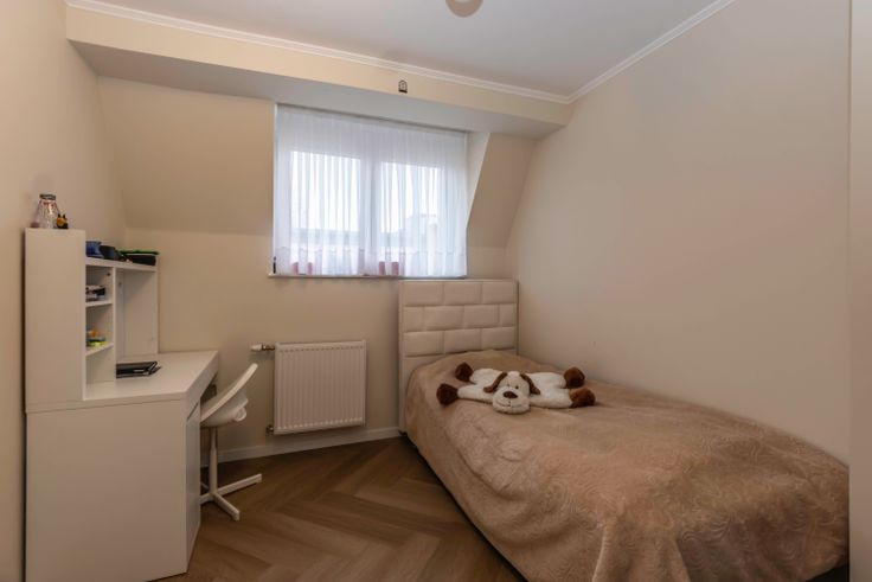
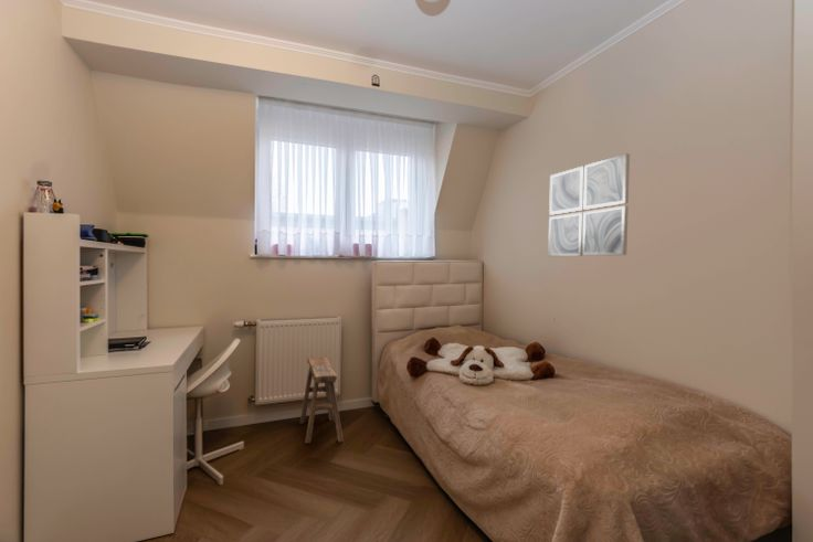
+ stool (316, 397)
+ wall art (583, 212)
